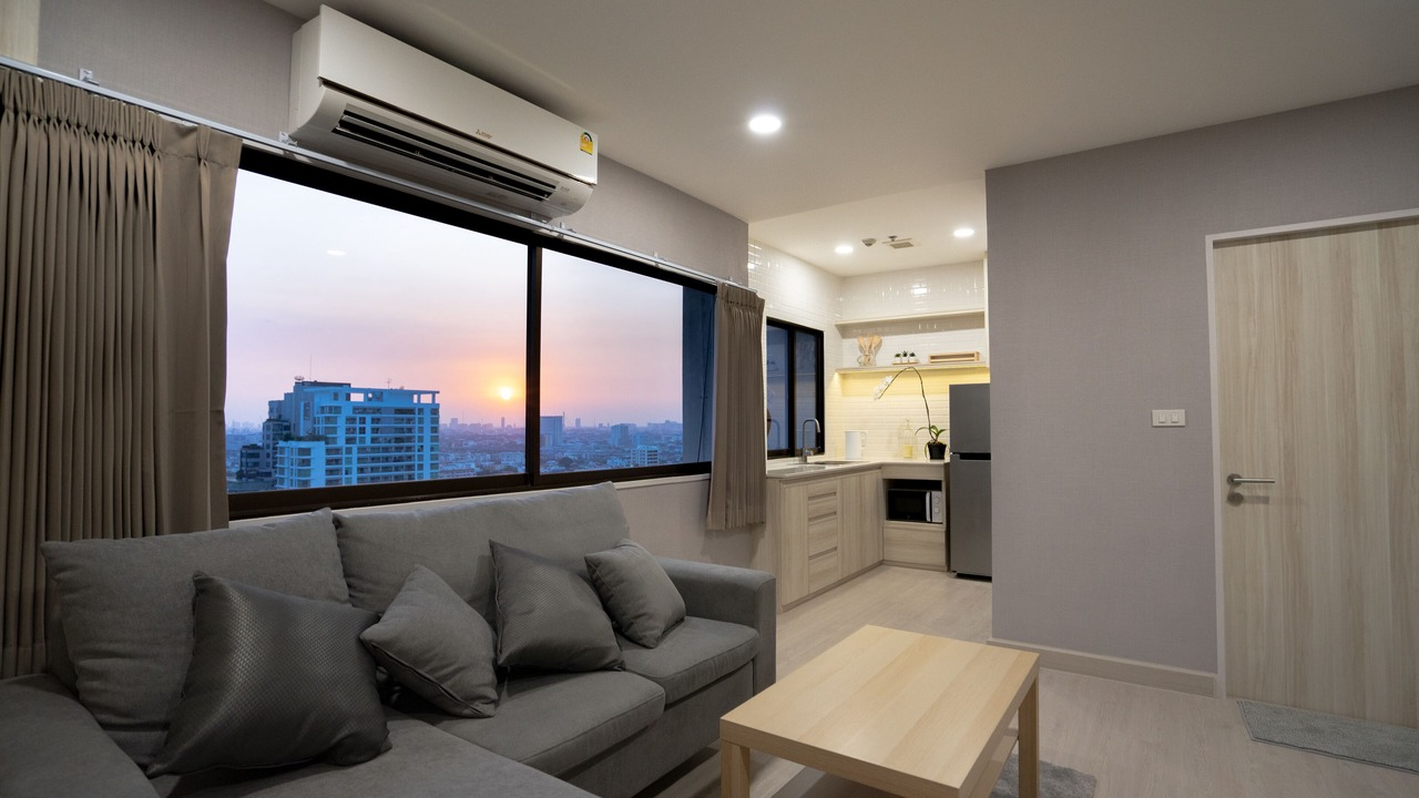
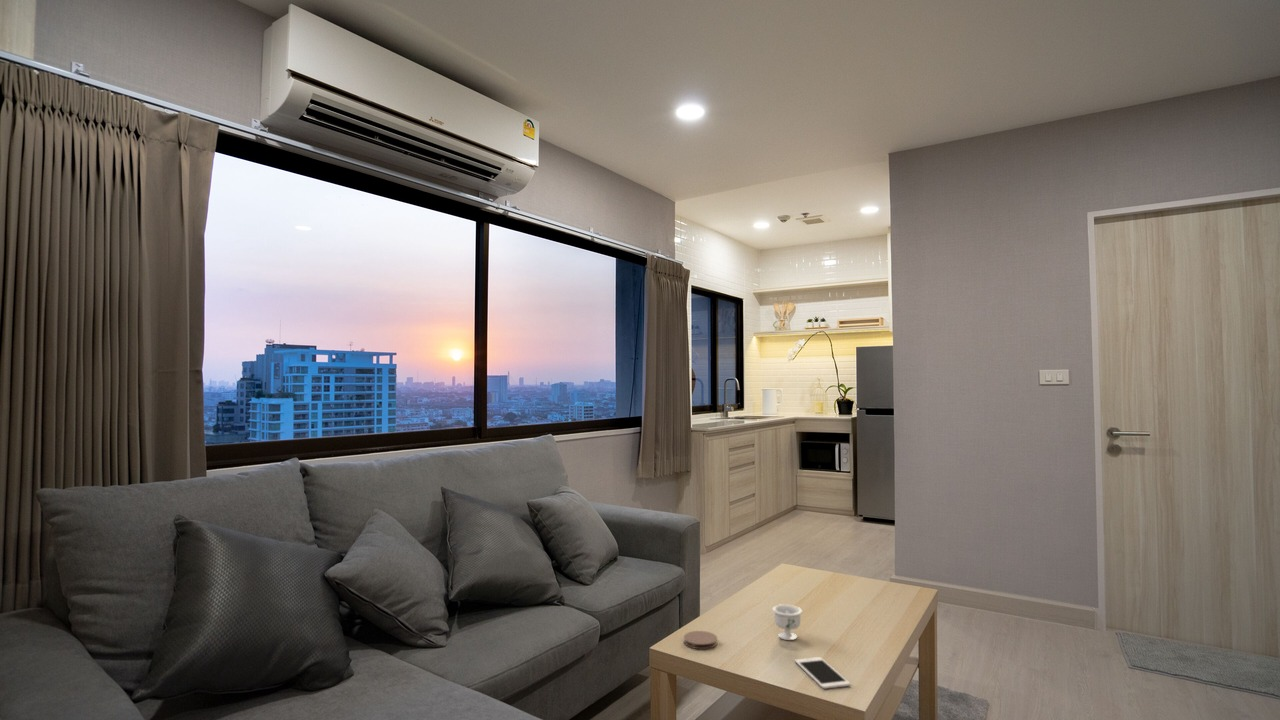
+ cell phone (821, 672)
+ teacup (786, 621)
+ coaster (700, 639)
